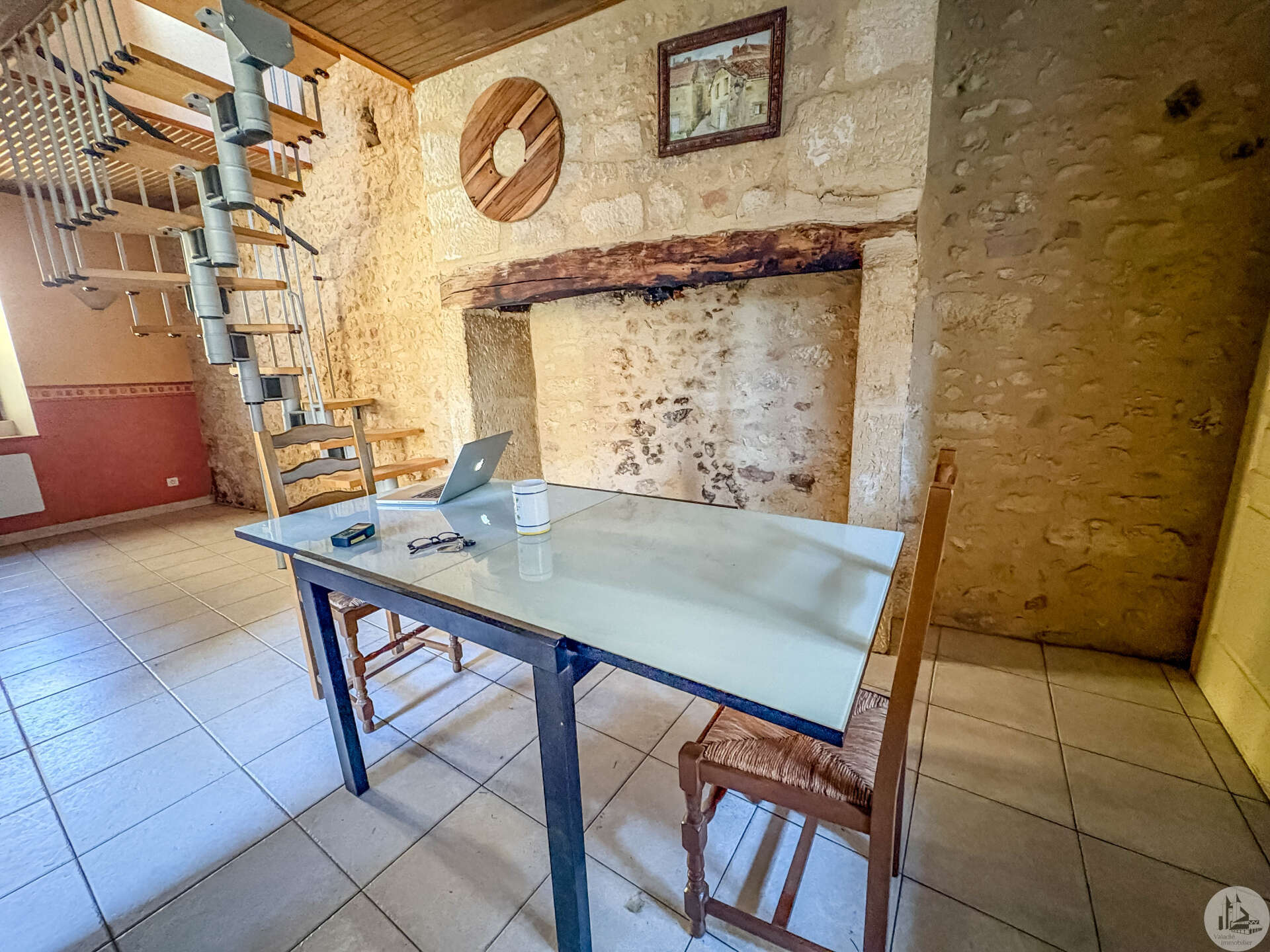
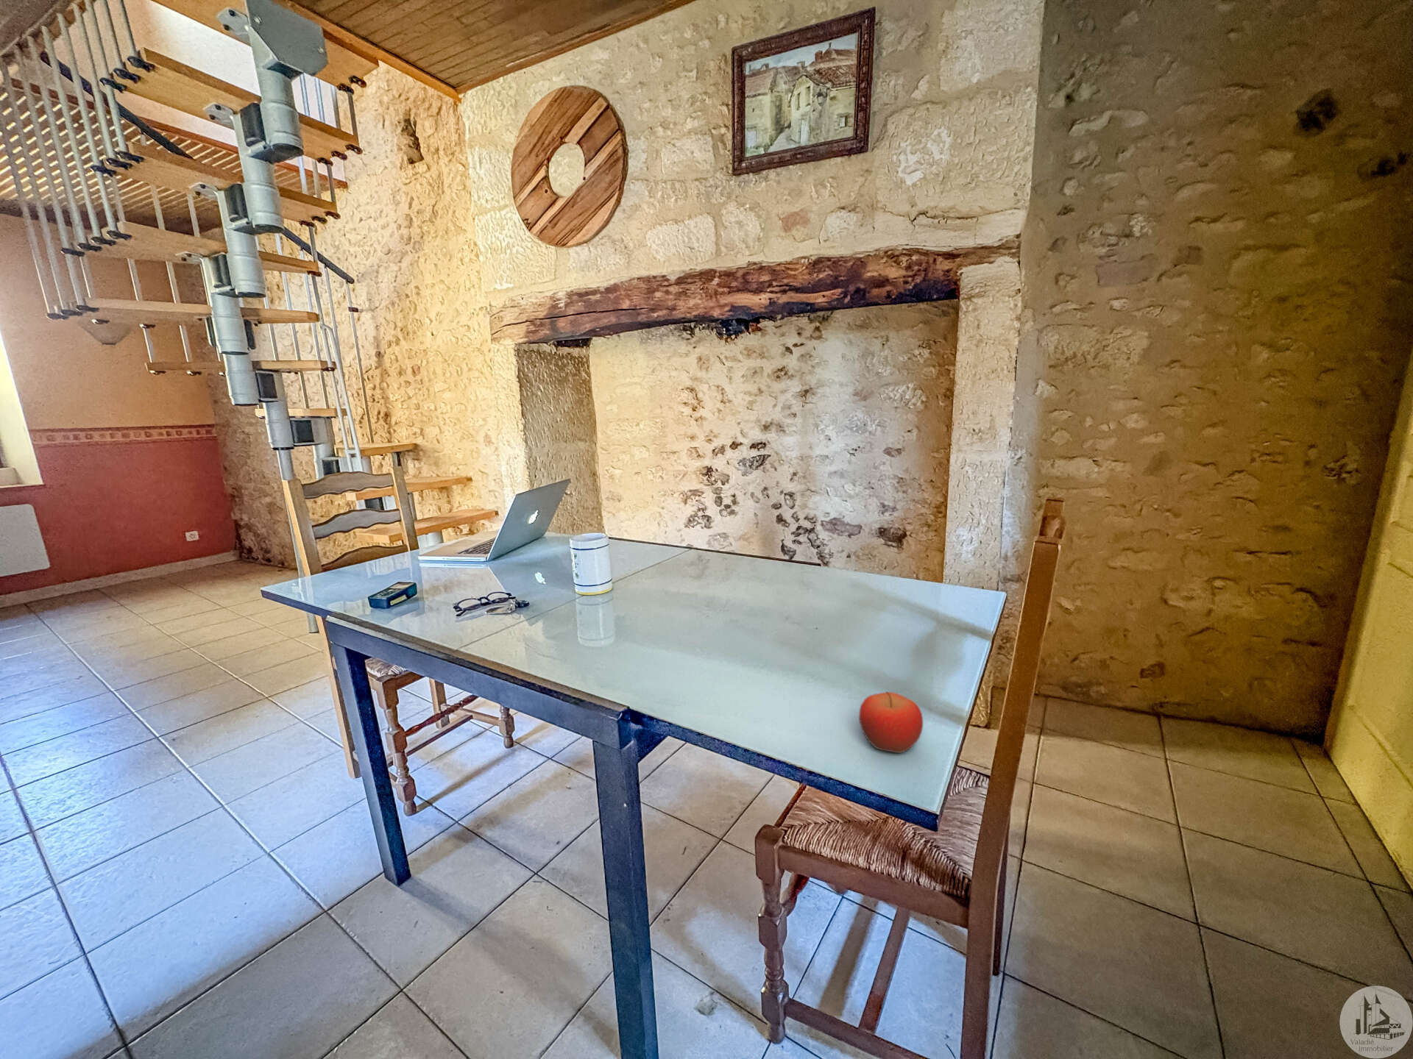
+ fruit (890, 717)
